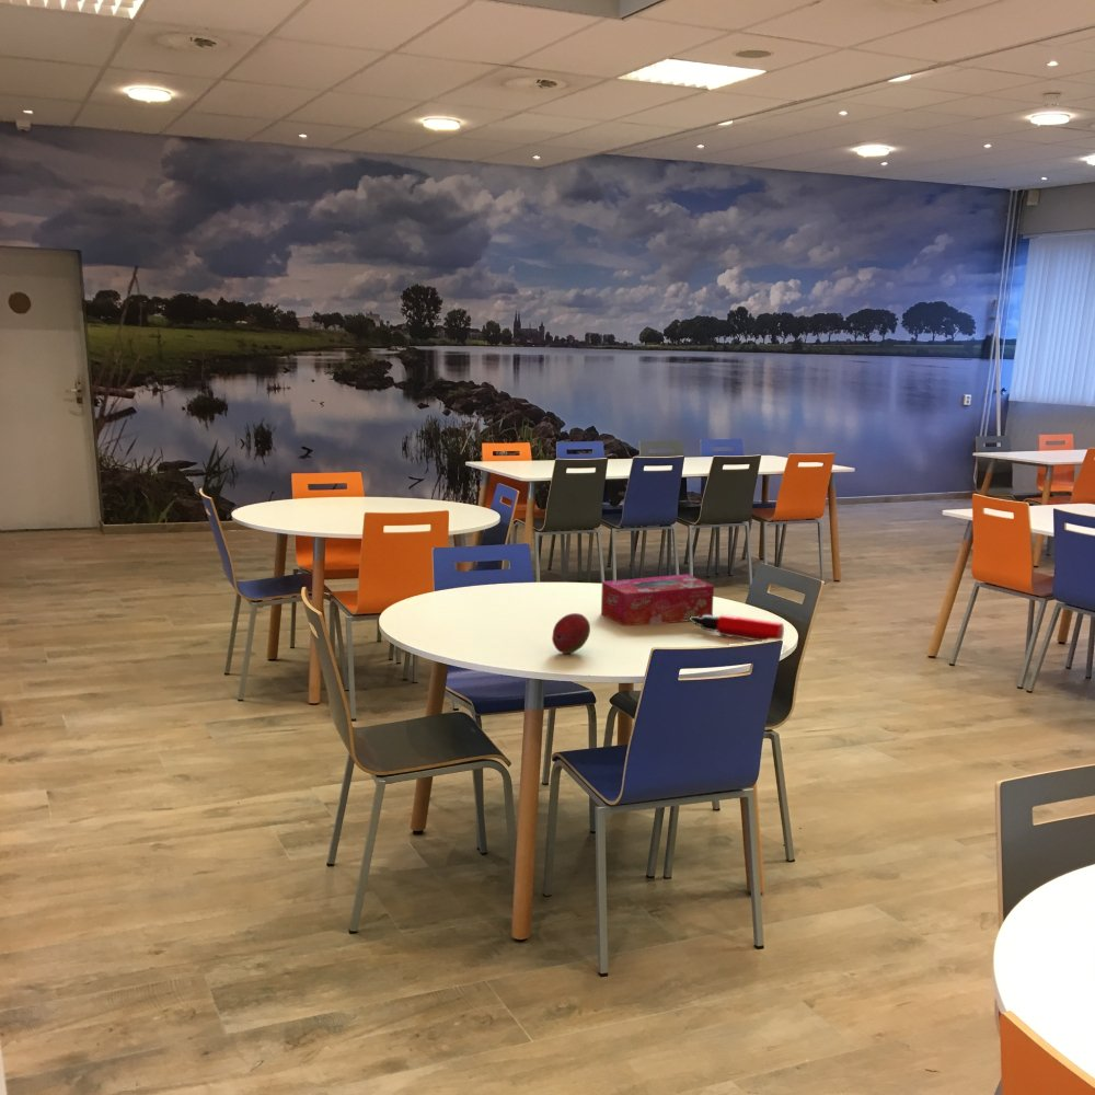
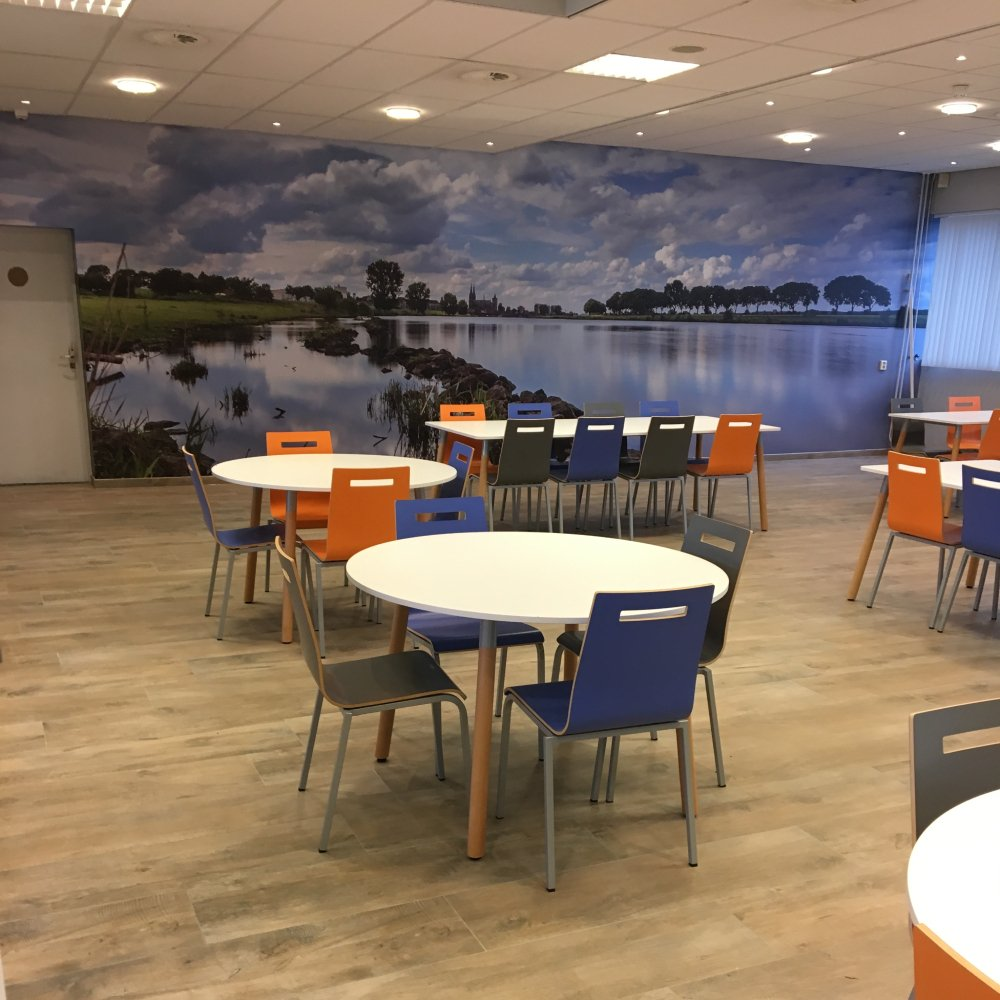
- water bottle (737, 626)
- fruit (572, 633)
- tissue box (657, 600)
